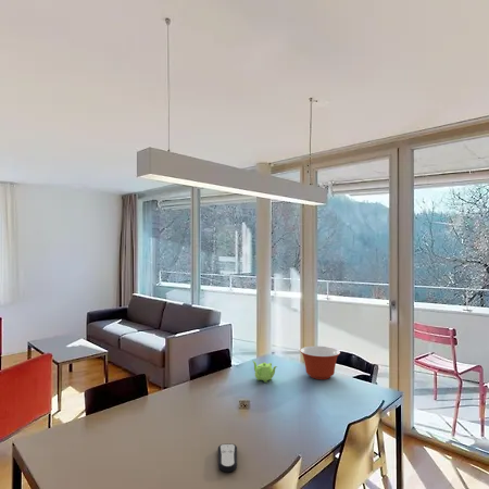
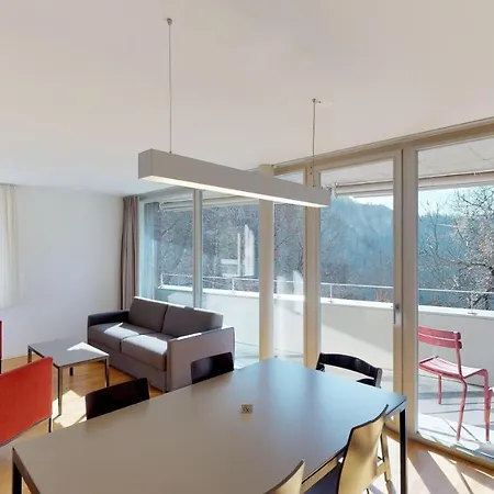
- remote control (227, 456)
- teapot (264, 371)
- mixing bowl (319, 363)
